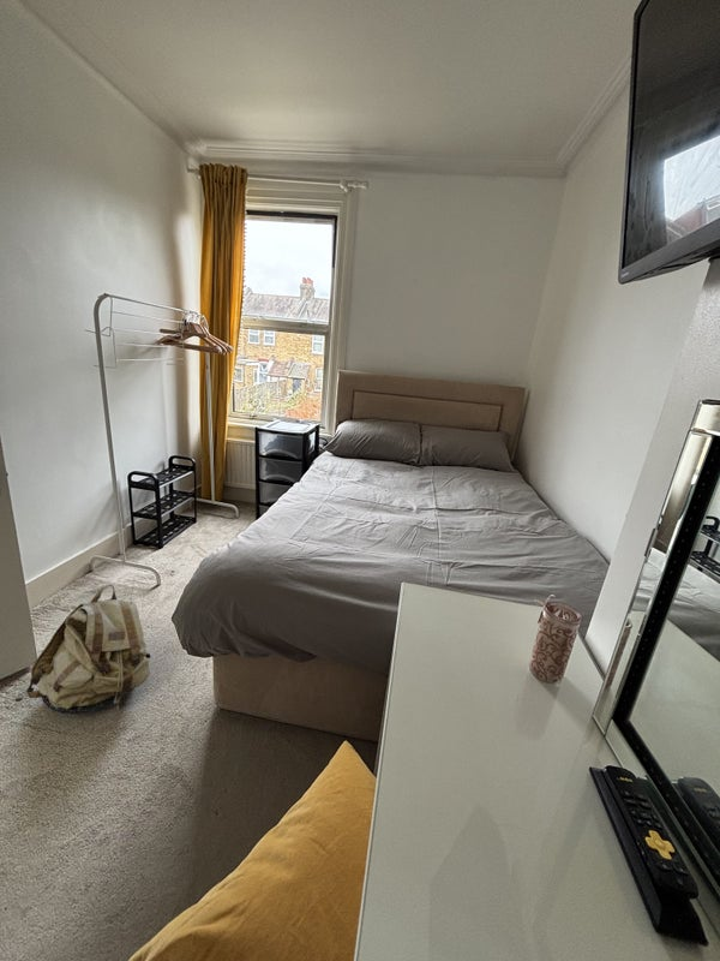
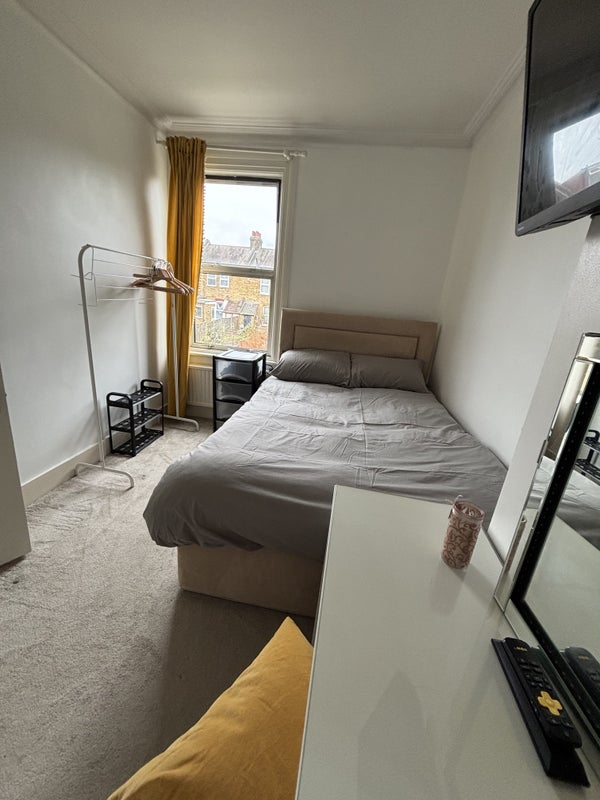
- backpack (89, 647)
